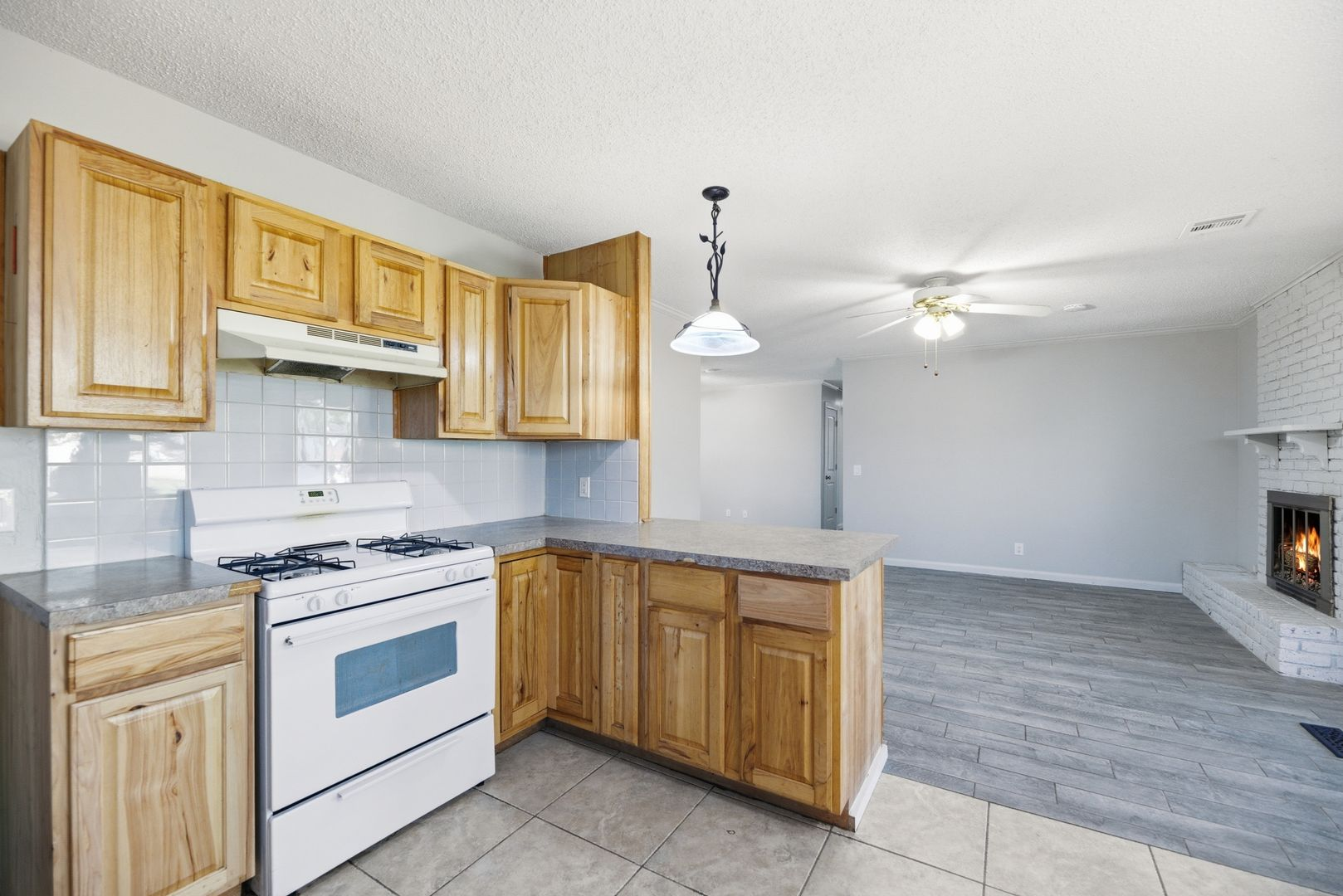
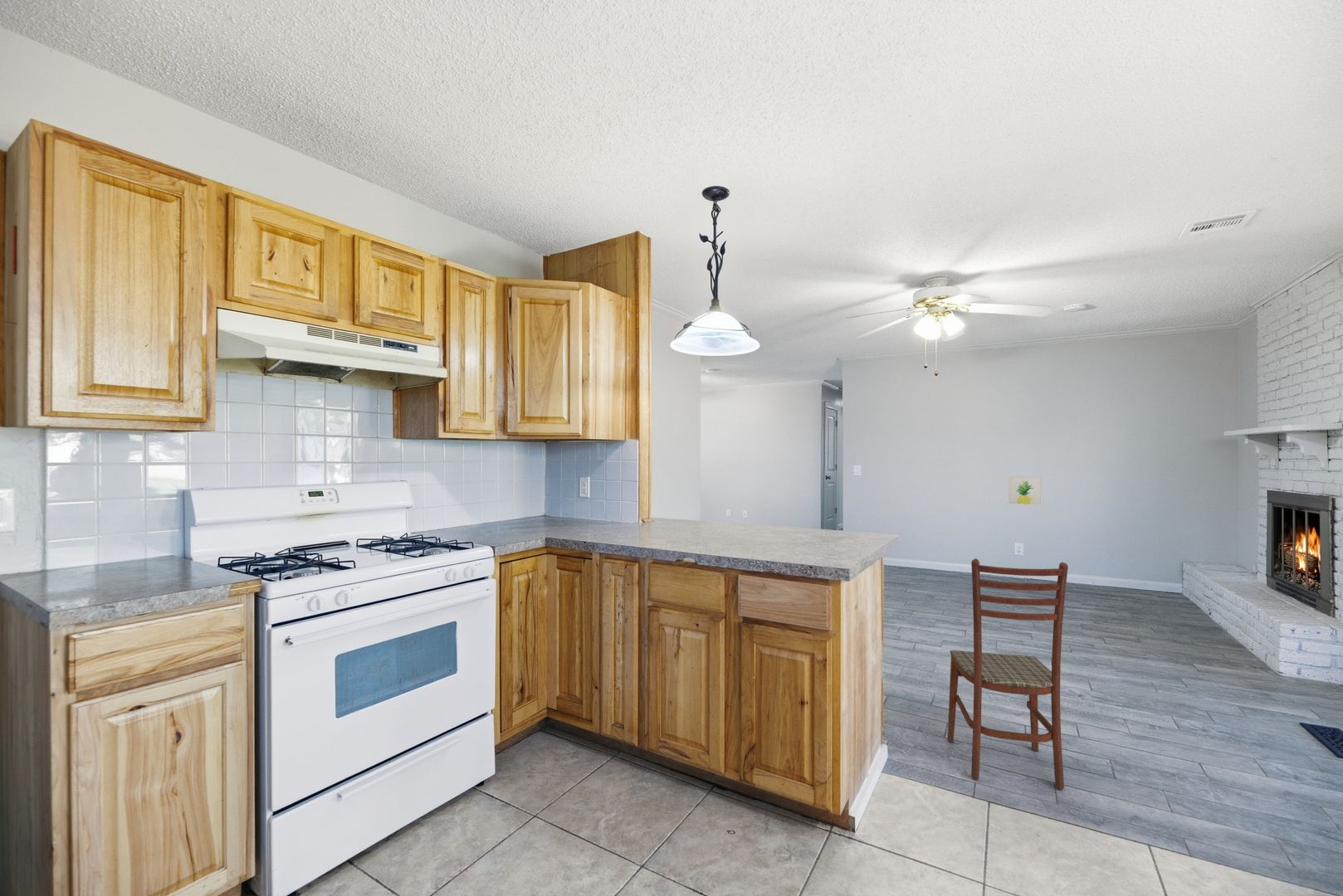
+ wall art (1024, 490)
+ dining chair (1004, 658)
